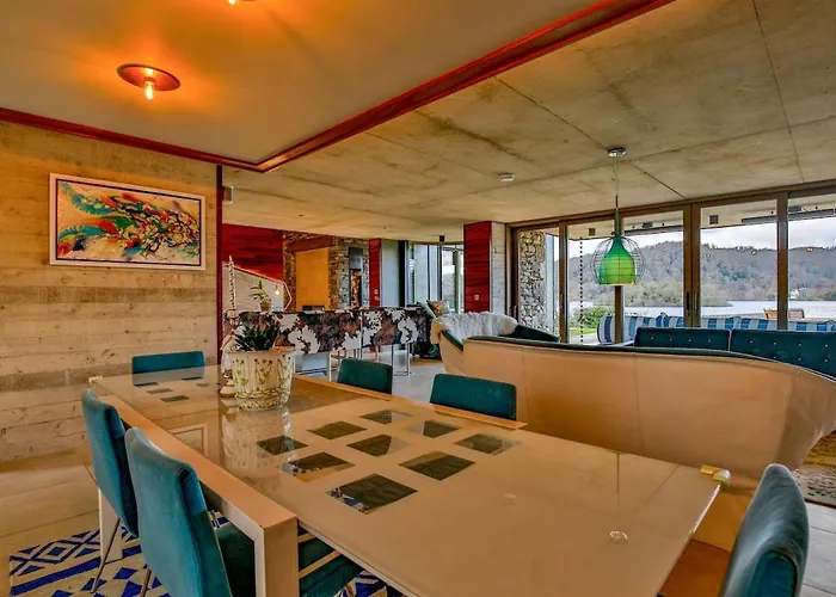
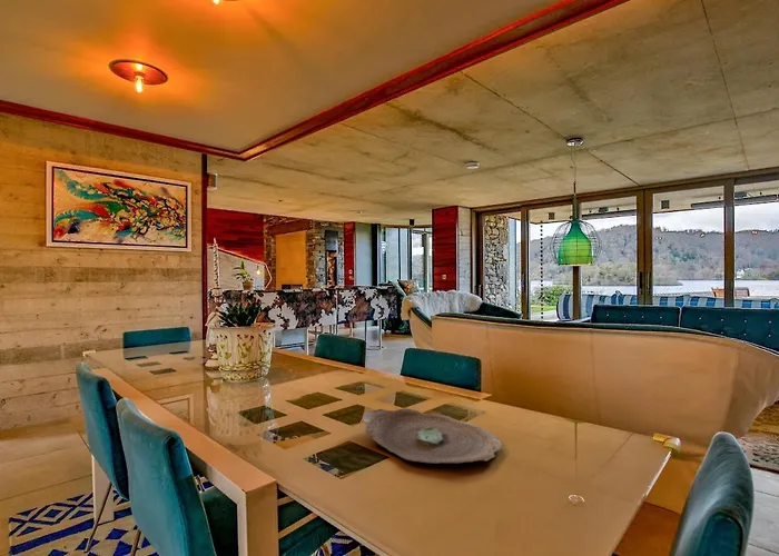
+ decorative bowl (431, 430)
